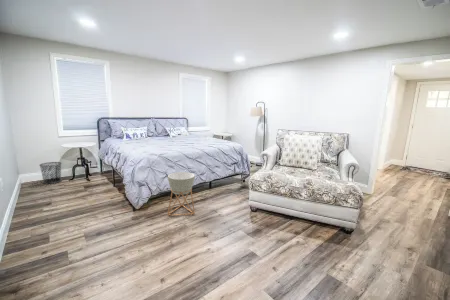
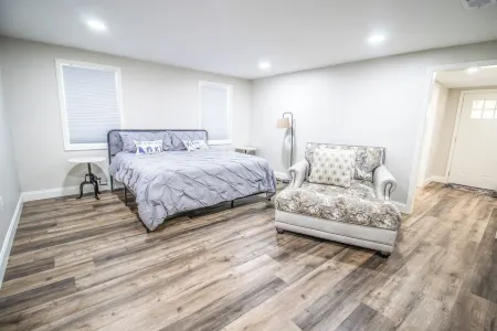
- waste bin (51, 173)
- planter (181, 193)
